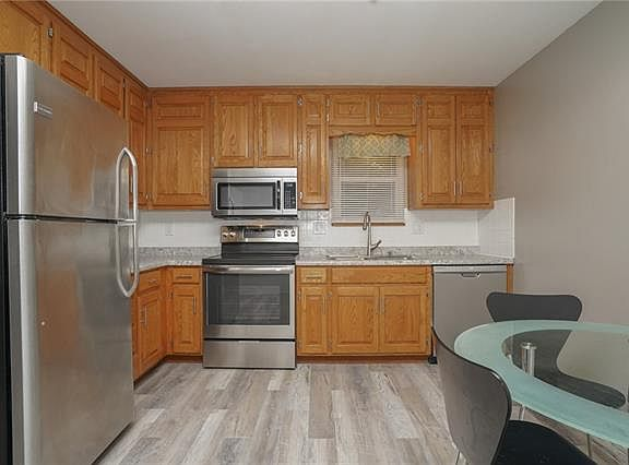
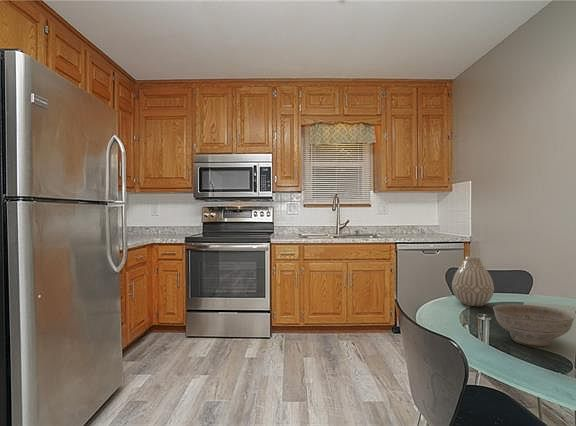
+ decorative bowl (531, 325)
+ vase (472, 280)
